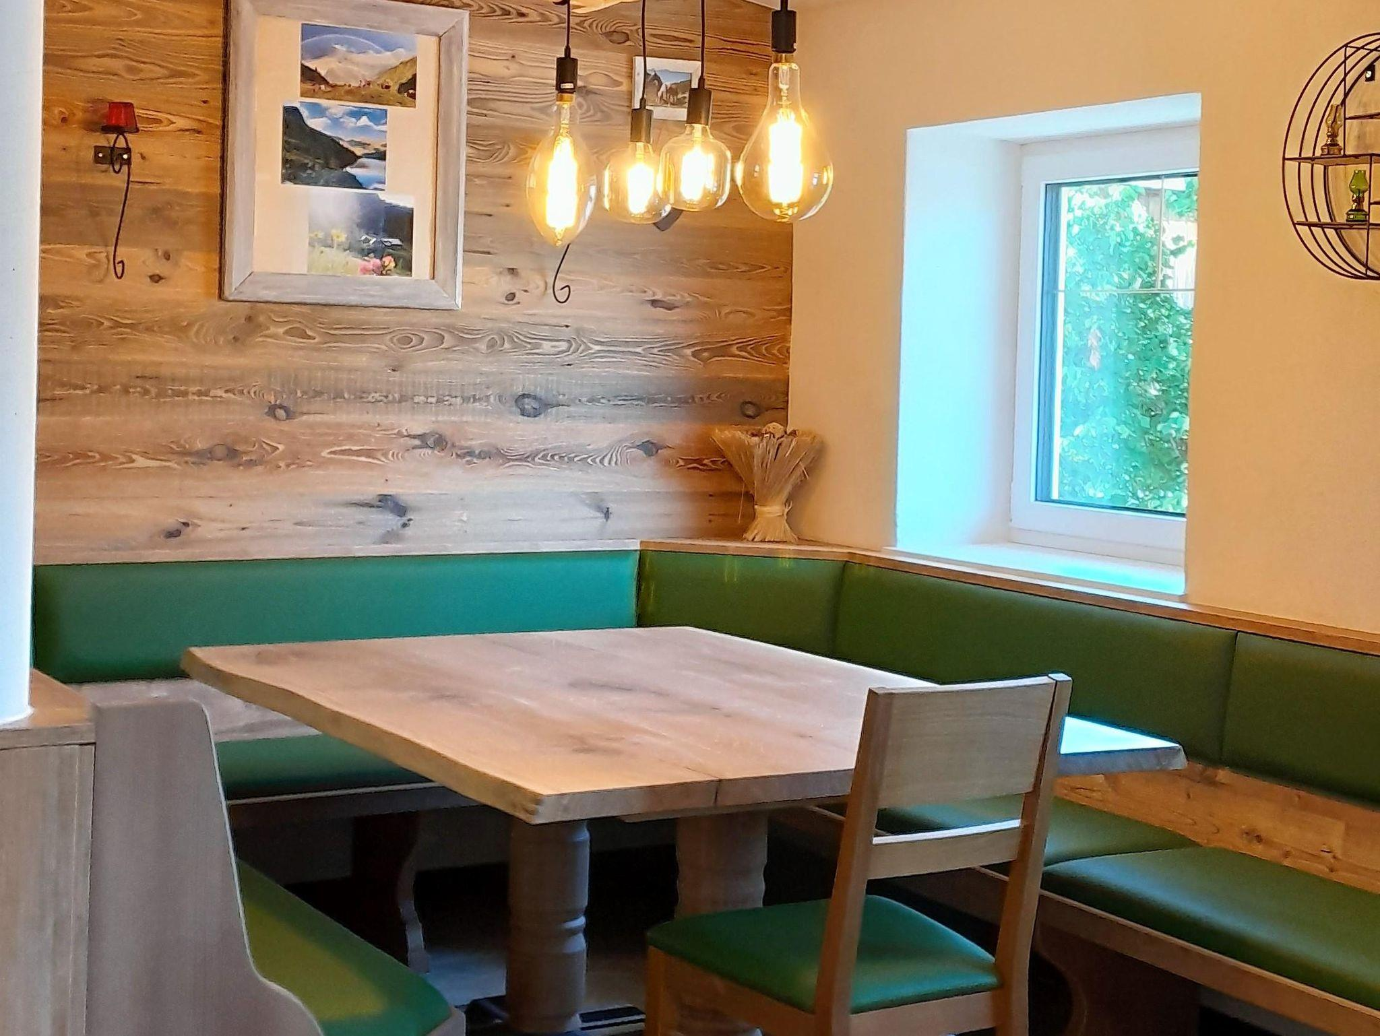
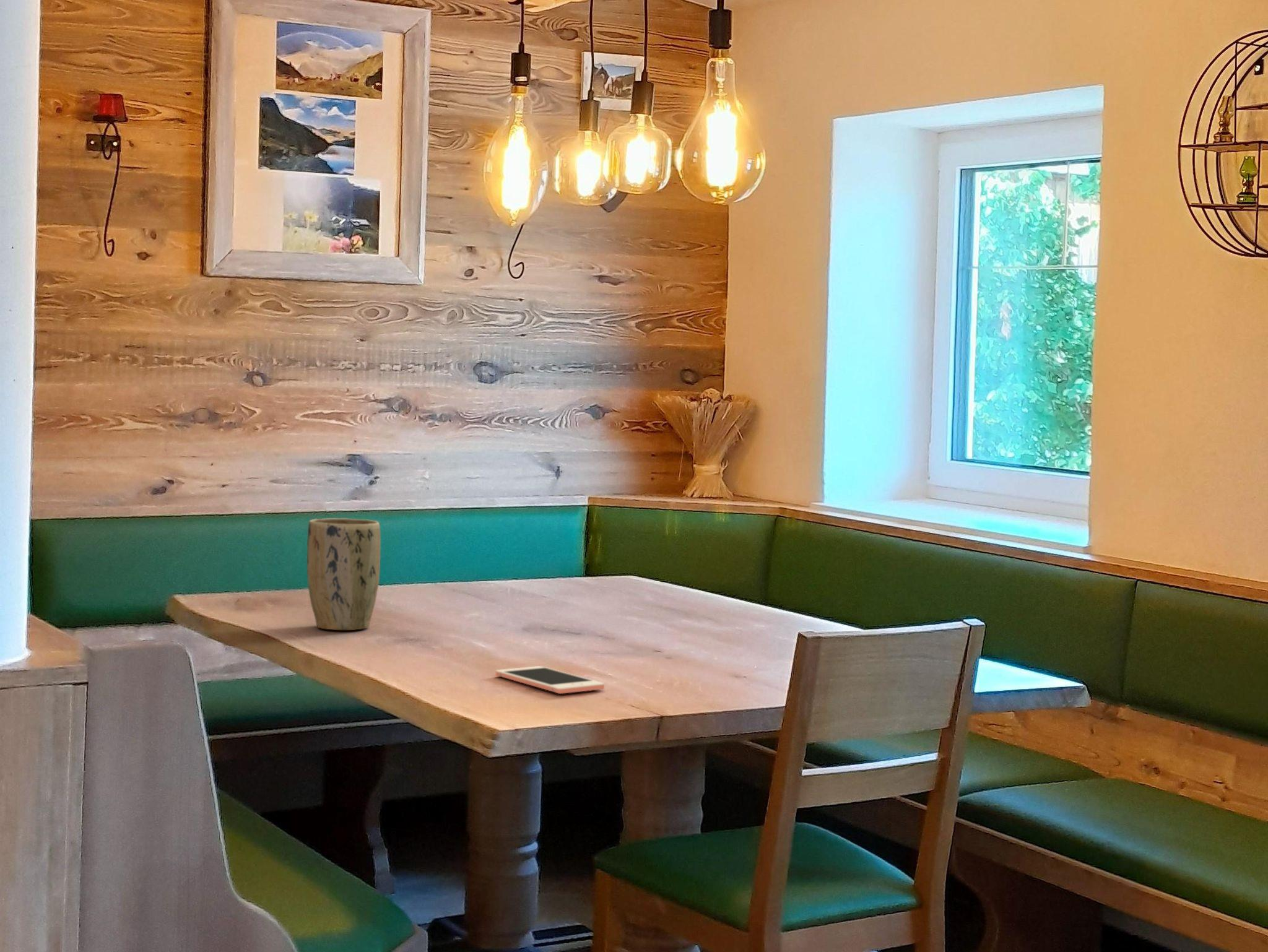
+ plant pot (343, 574)
+ cell phone (549, 679)
